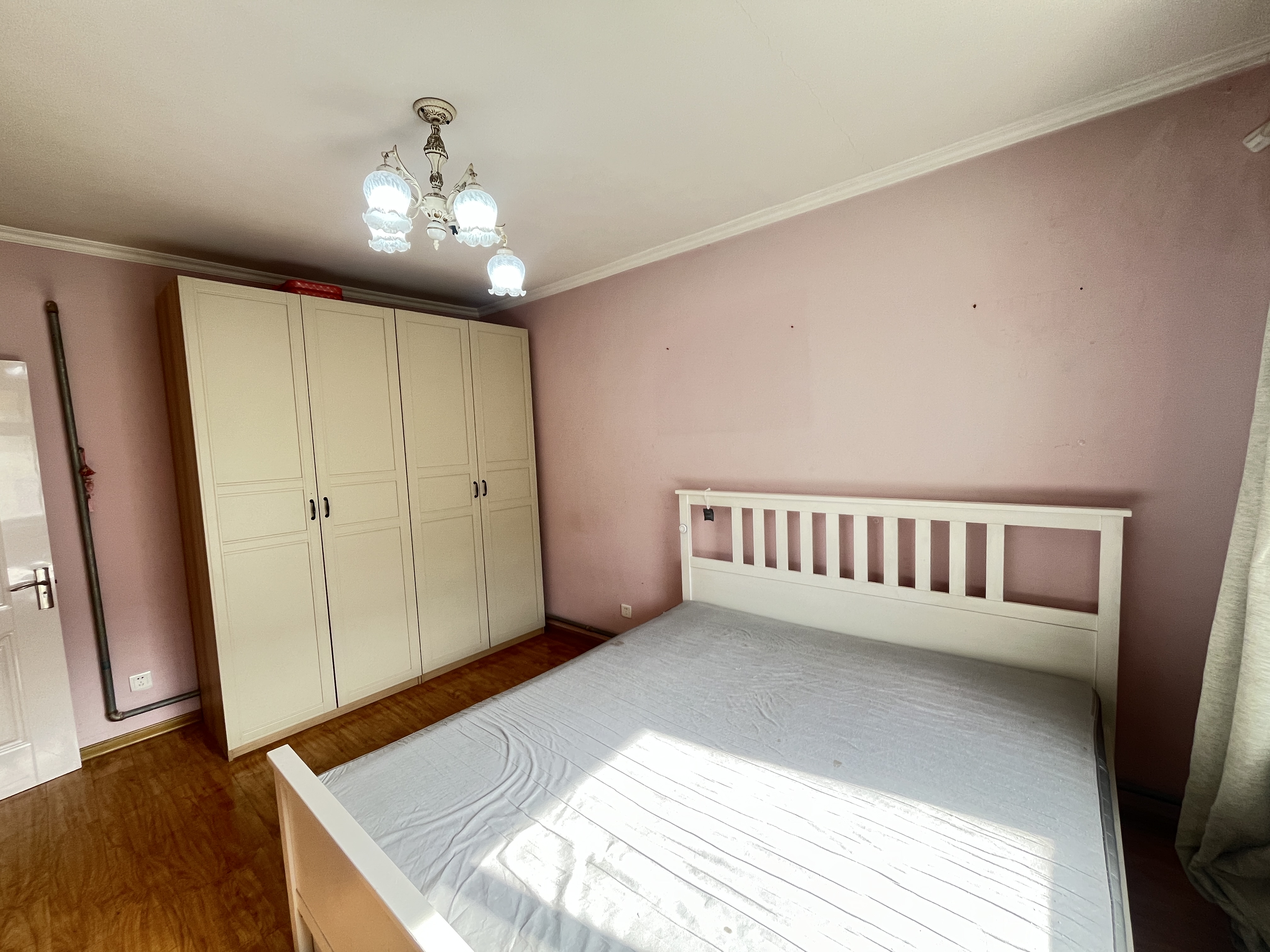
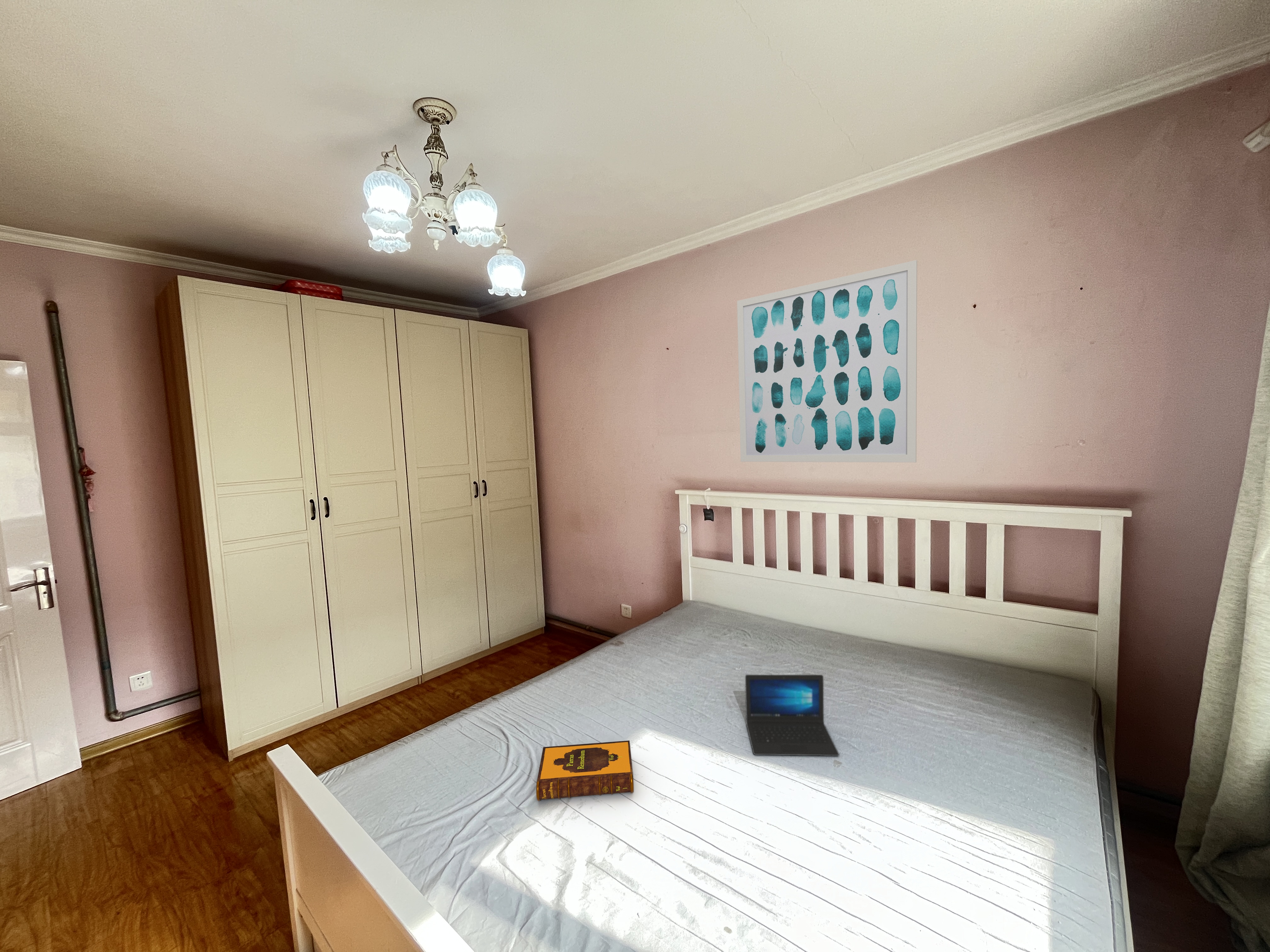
+ wall art (818, 373)
+ laptop (789, 713)
+ hardback book (586, 771)
